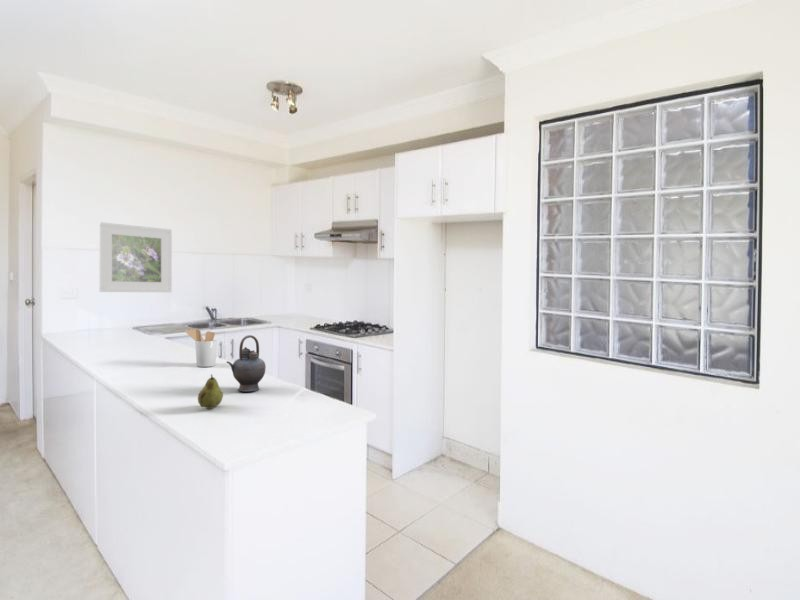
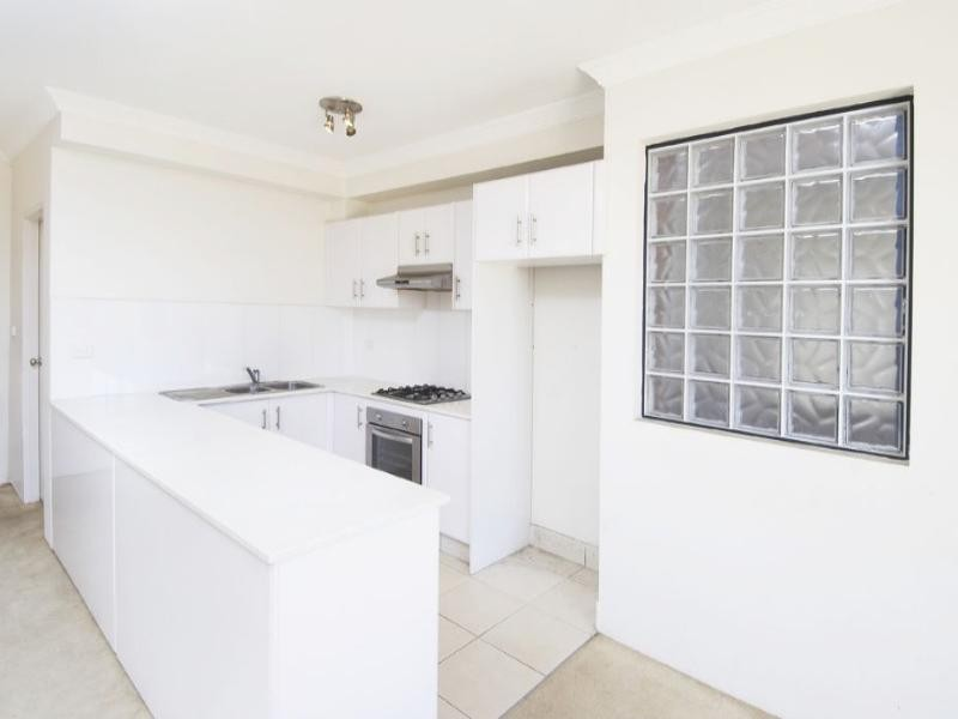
- utensil holder (201, 346)
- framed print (137, 259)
- teapot (245, 363)
- fruit (210, 391)
